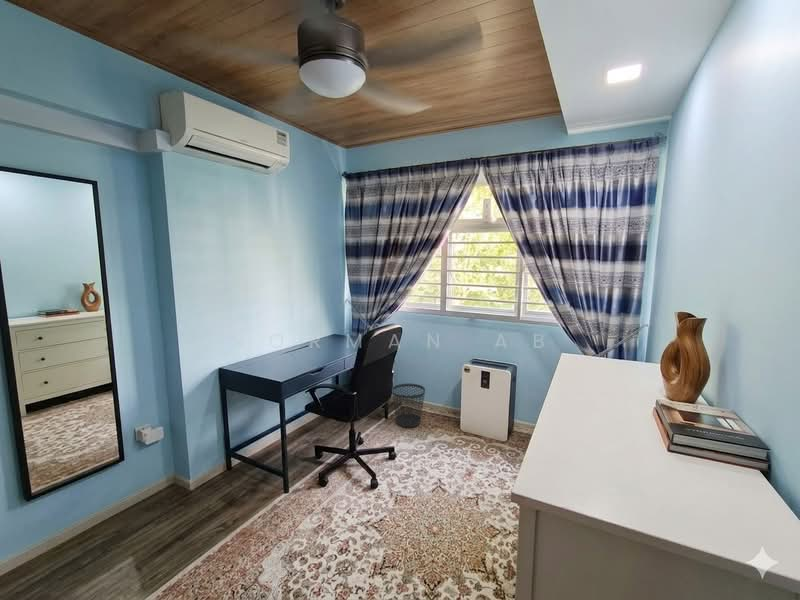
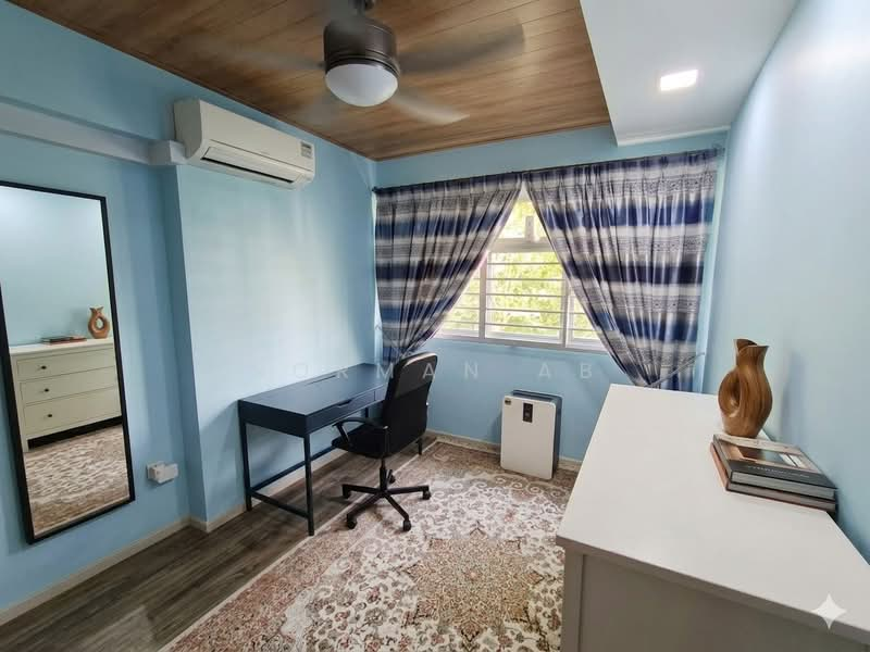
- wastebasket (408, 405)
